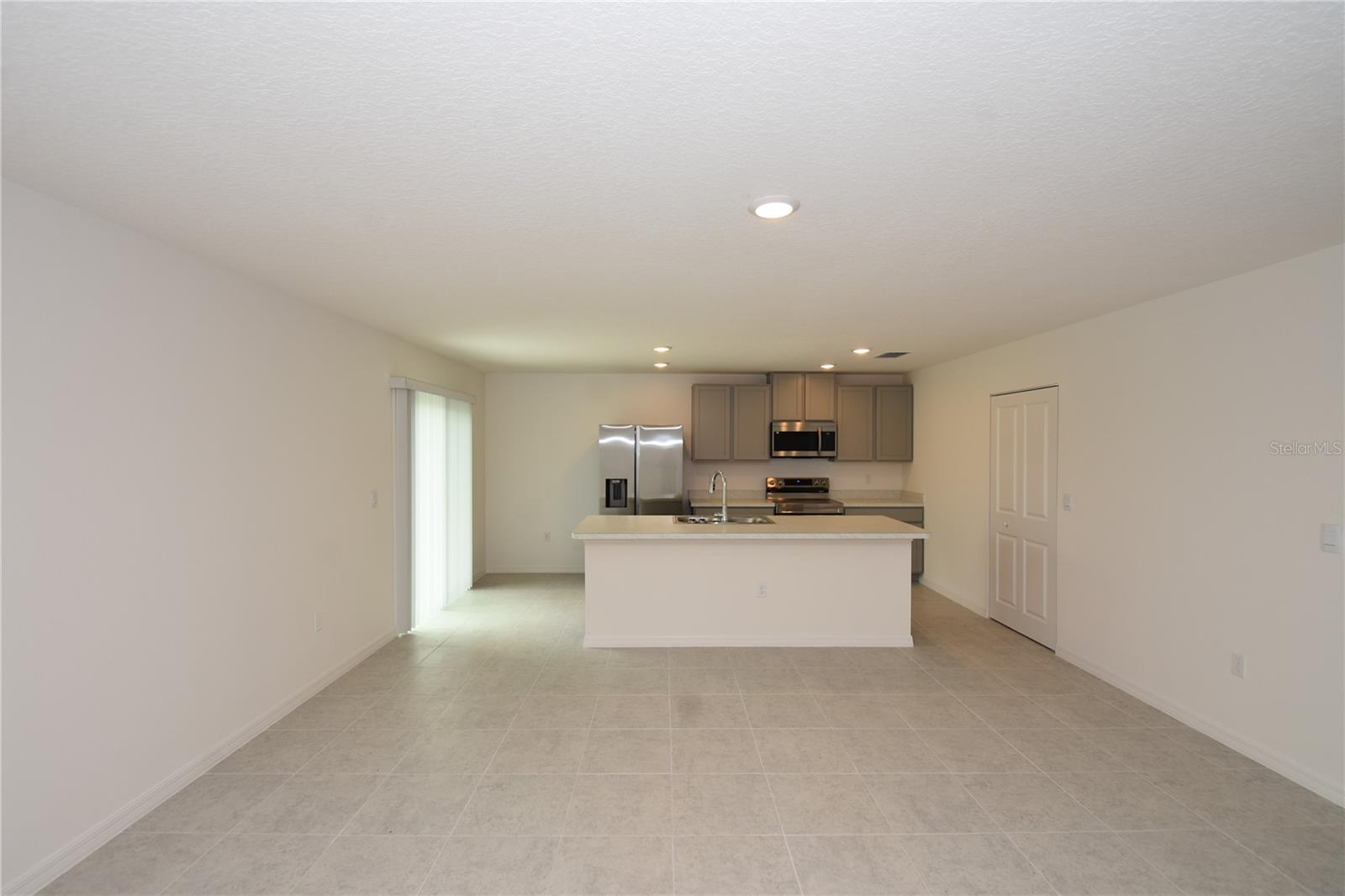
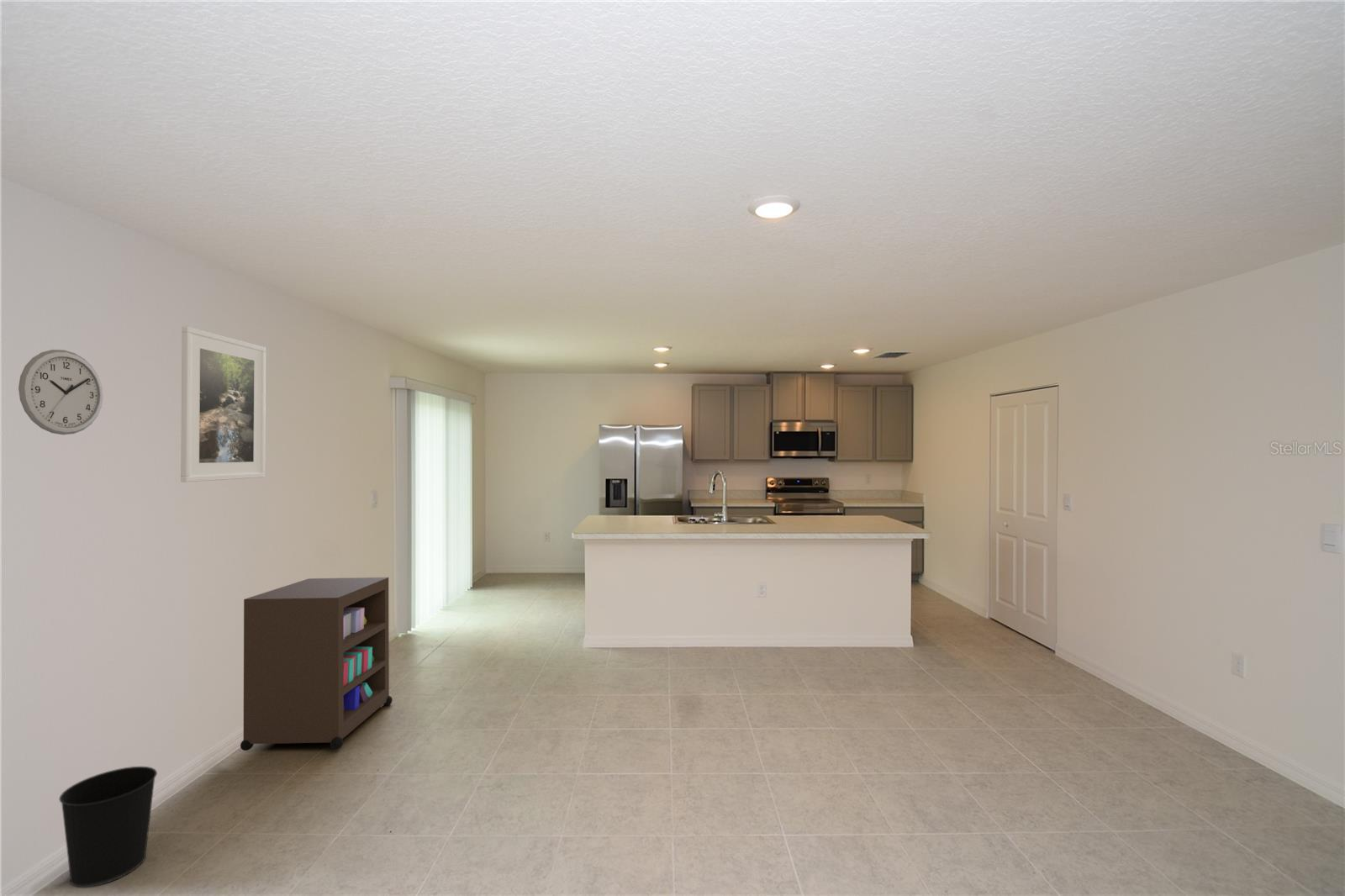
+ wall clock (65, 392)
+ storage cabinet (320, 656)
+ wastebasket (109, 826)
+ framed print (227, 408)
